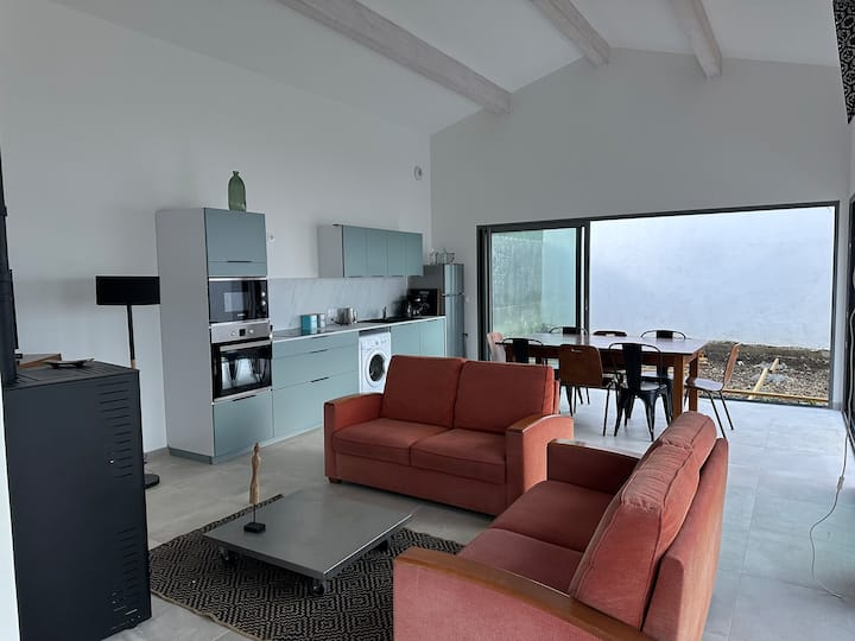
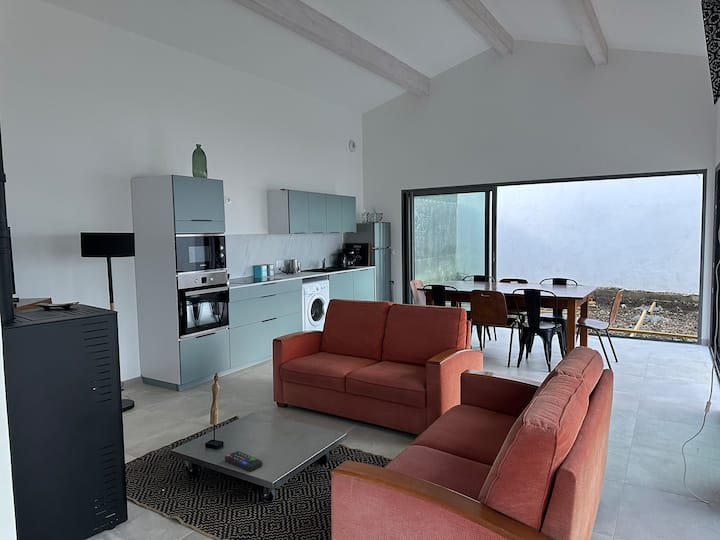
+ remote control (243, 460)
